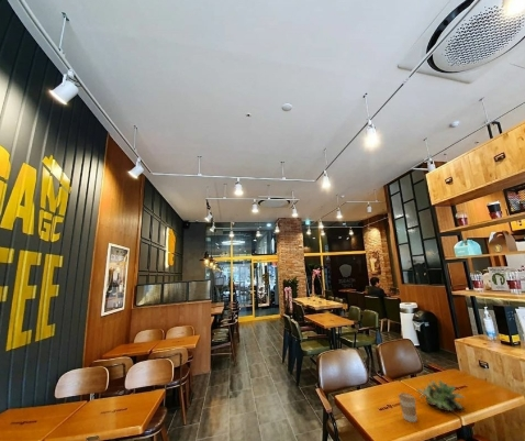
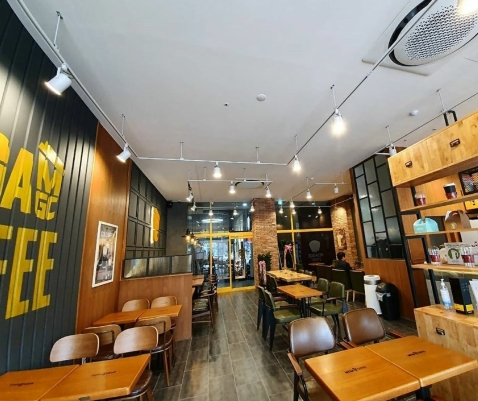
- succulent plant (439, 393)
- coffee cup (407, 406)
